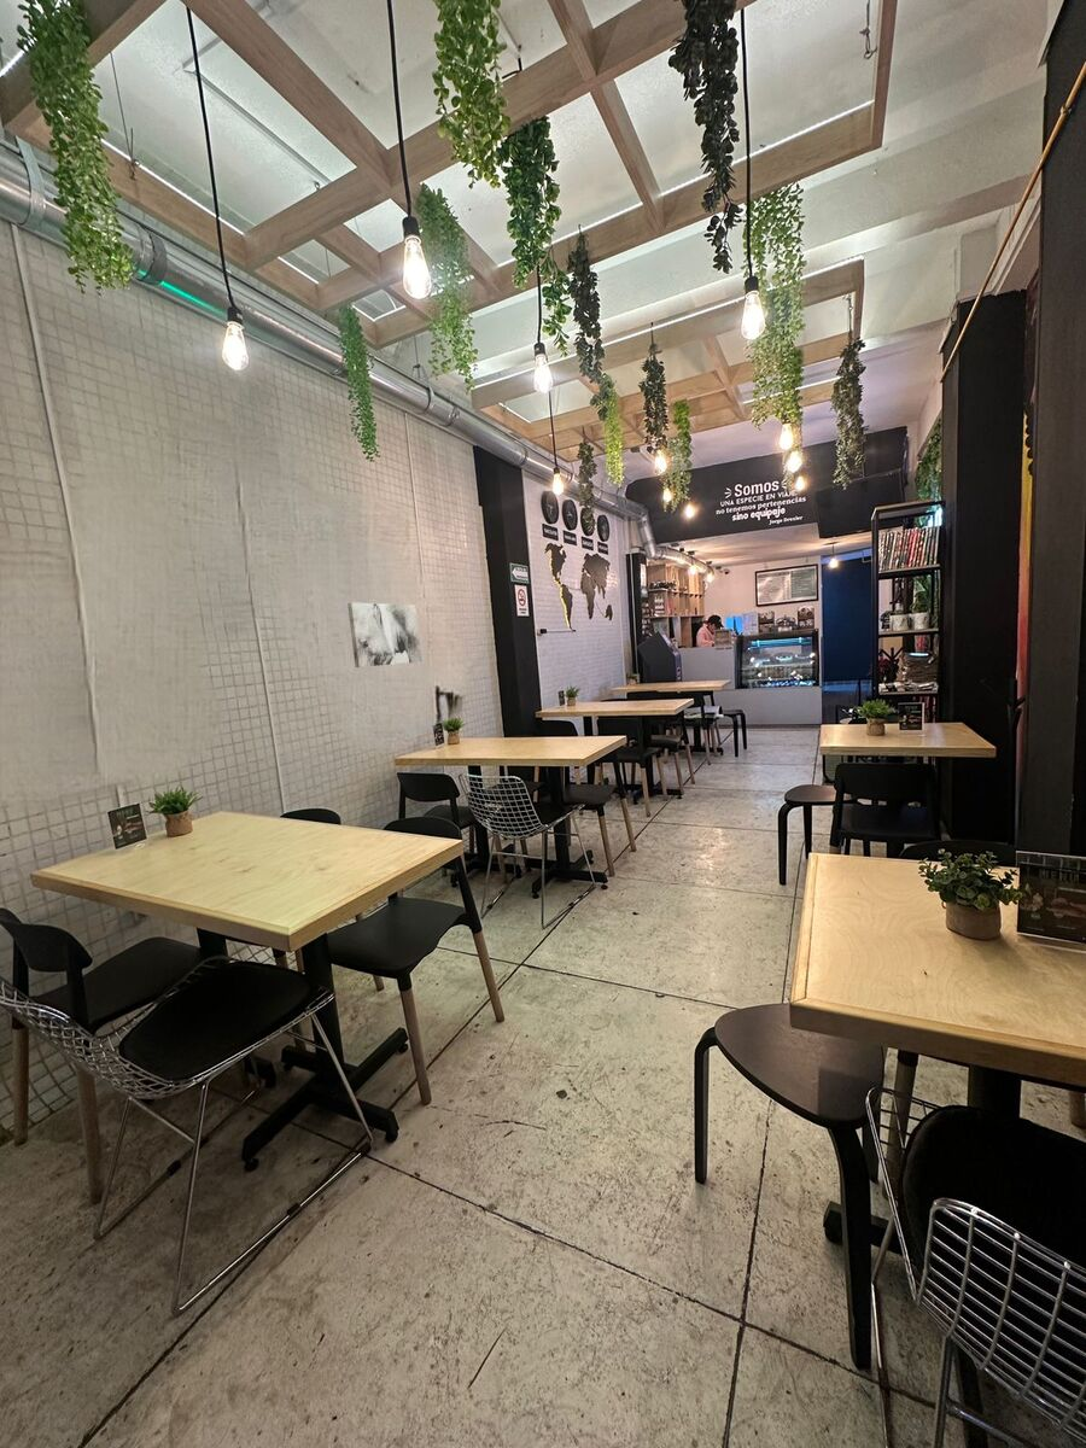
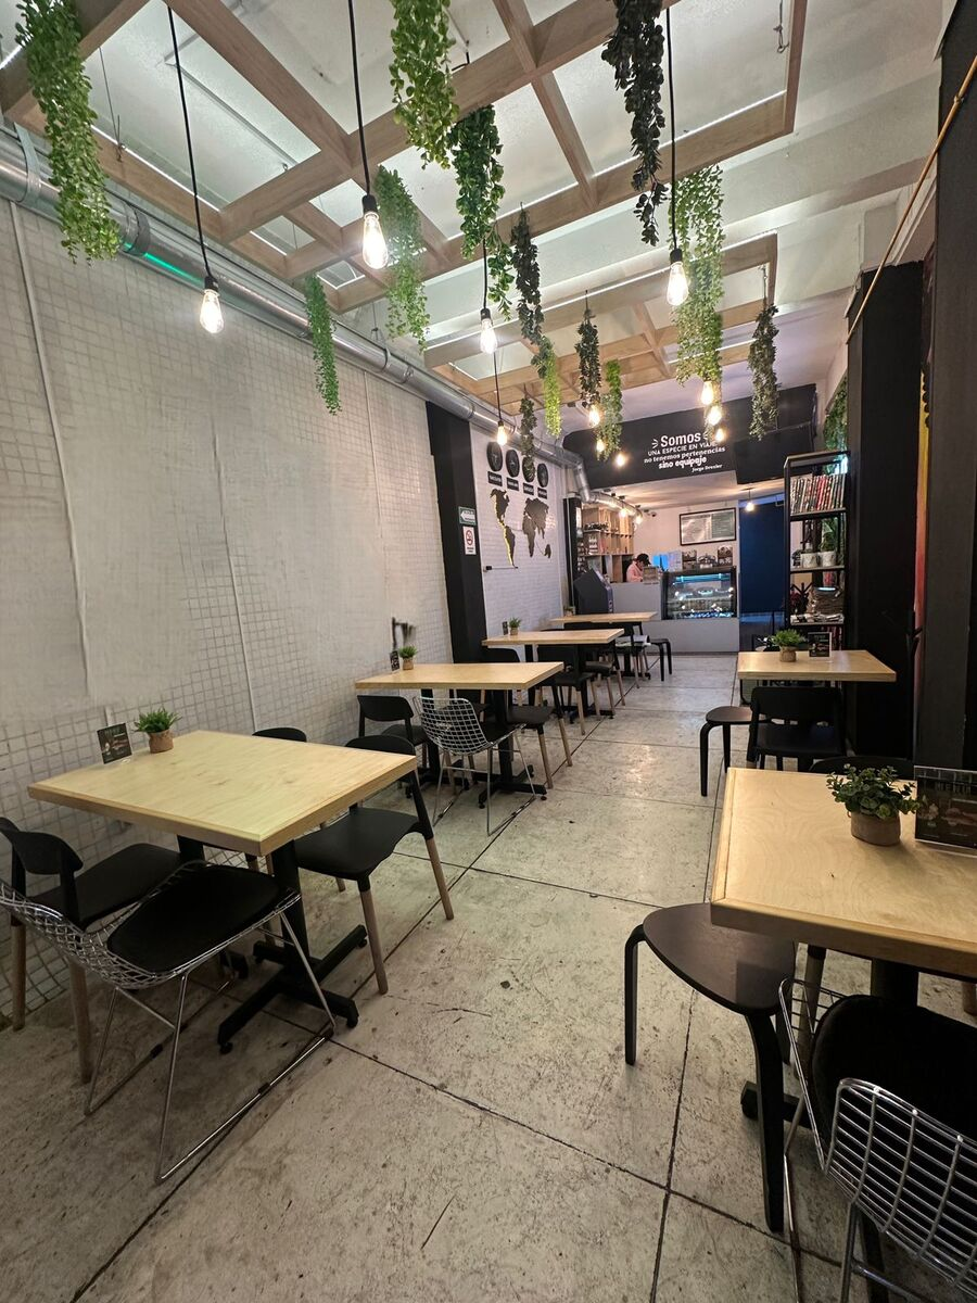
- wall art (386, 634)
